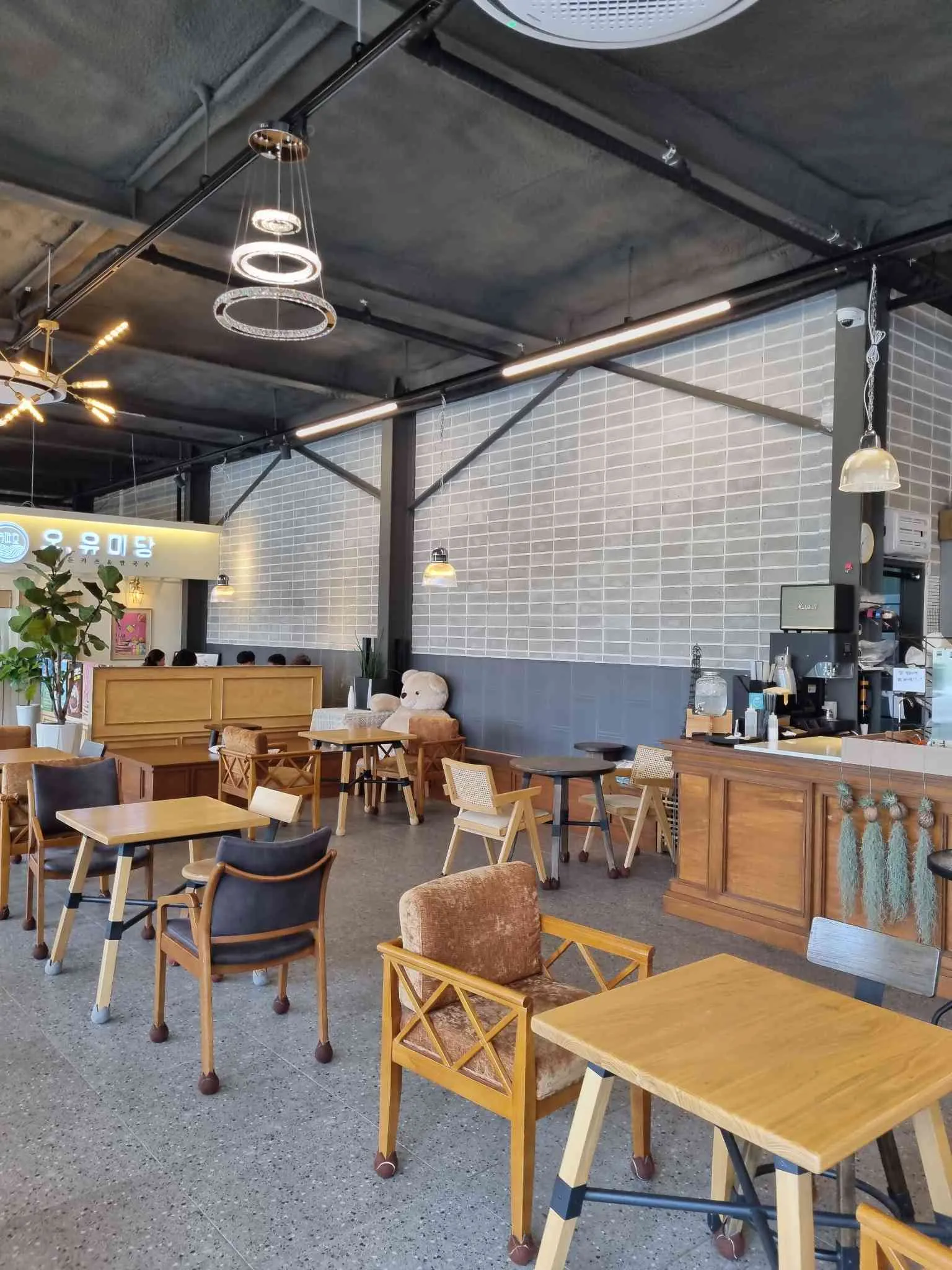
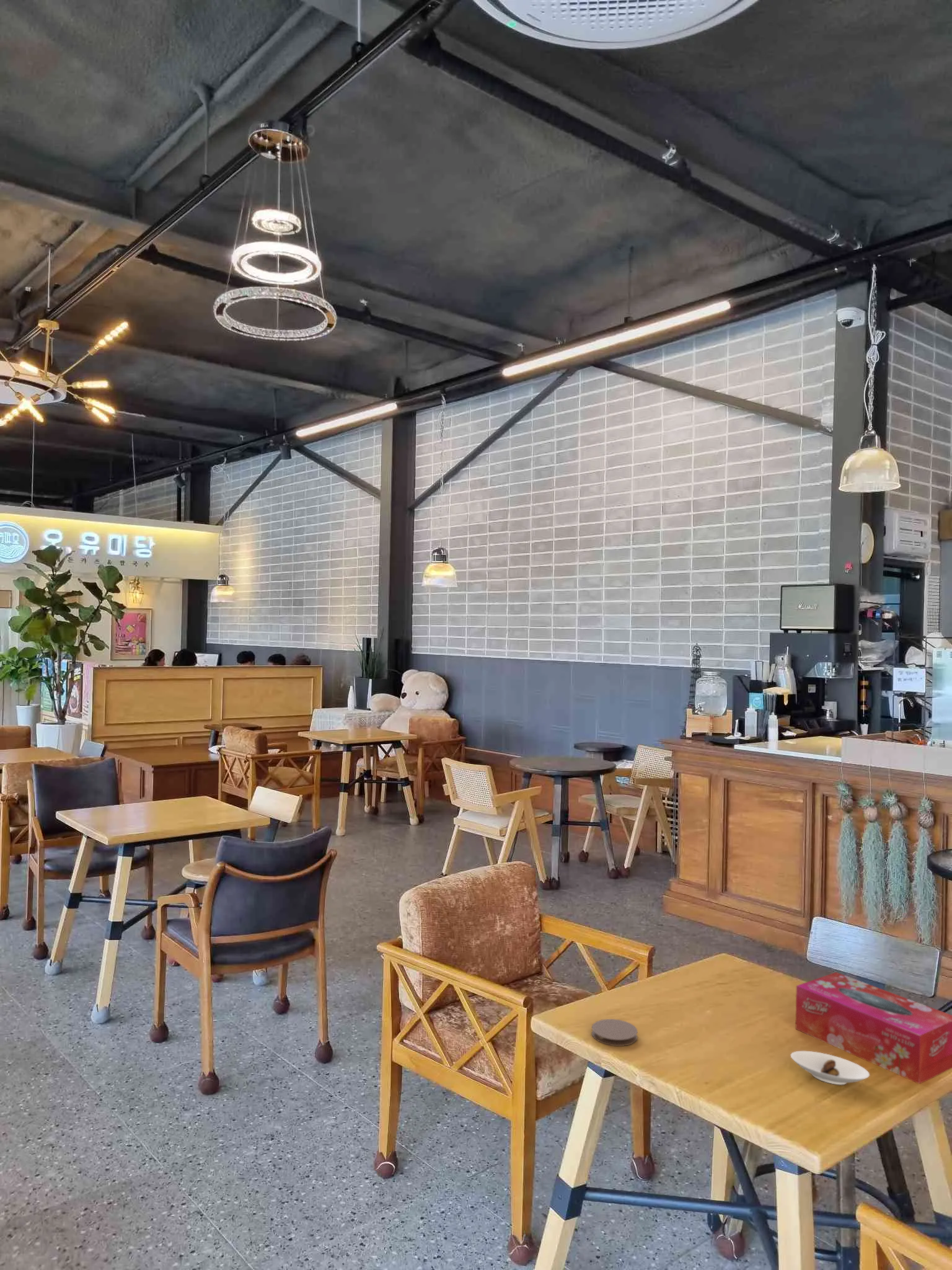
+ coaster (614, 1032)
+ tissue box (874, 1023)
+ saucer (829, 1070)
